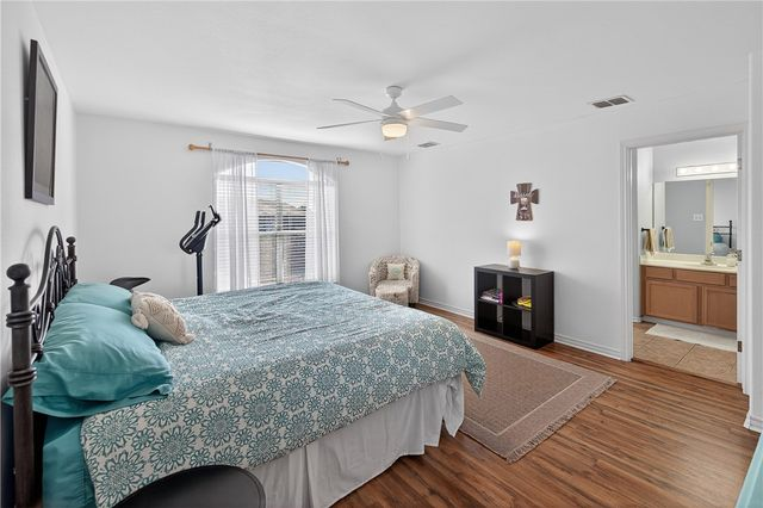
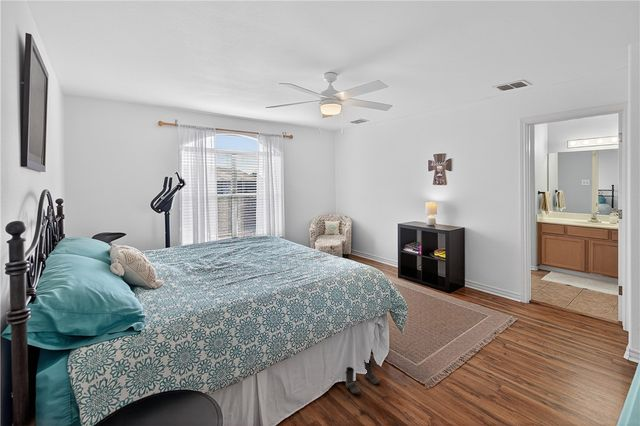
+ boots (364, 376)
